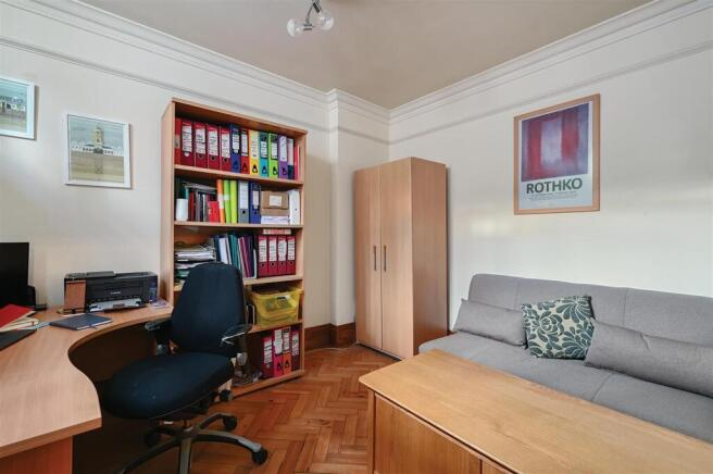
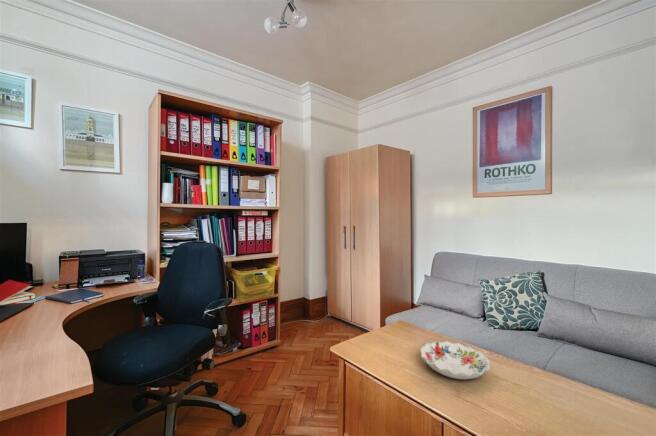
+ decorative bowl (453, 362)
